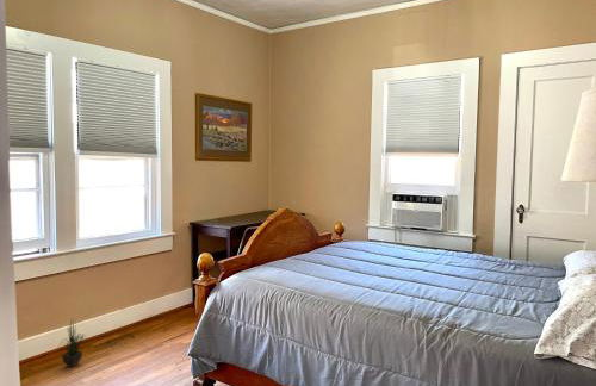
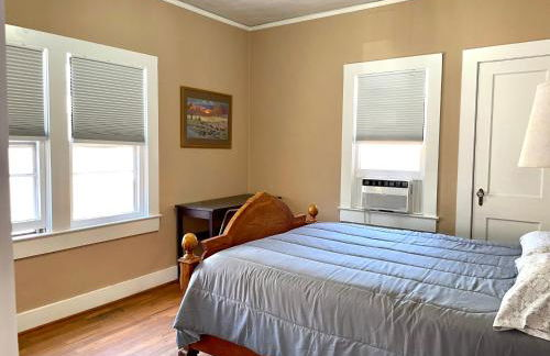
- potted plant (73, 337)
